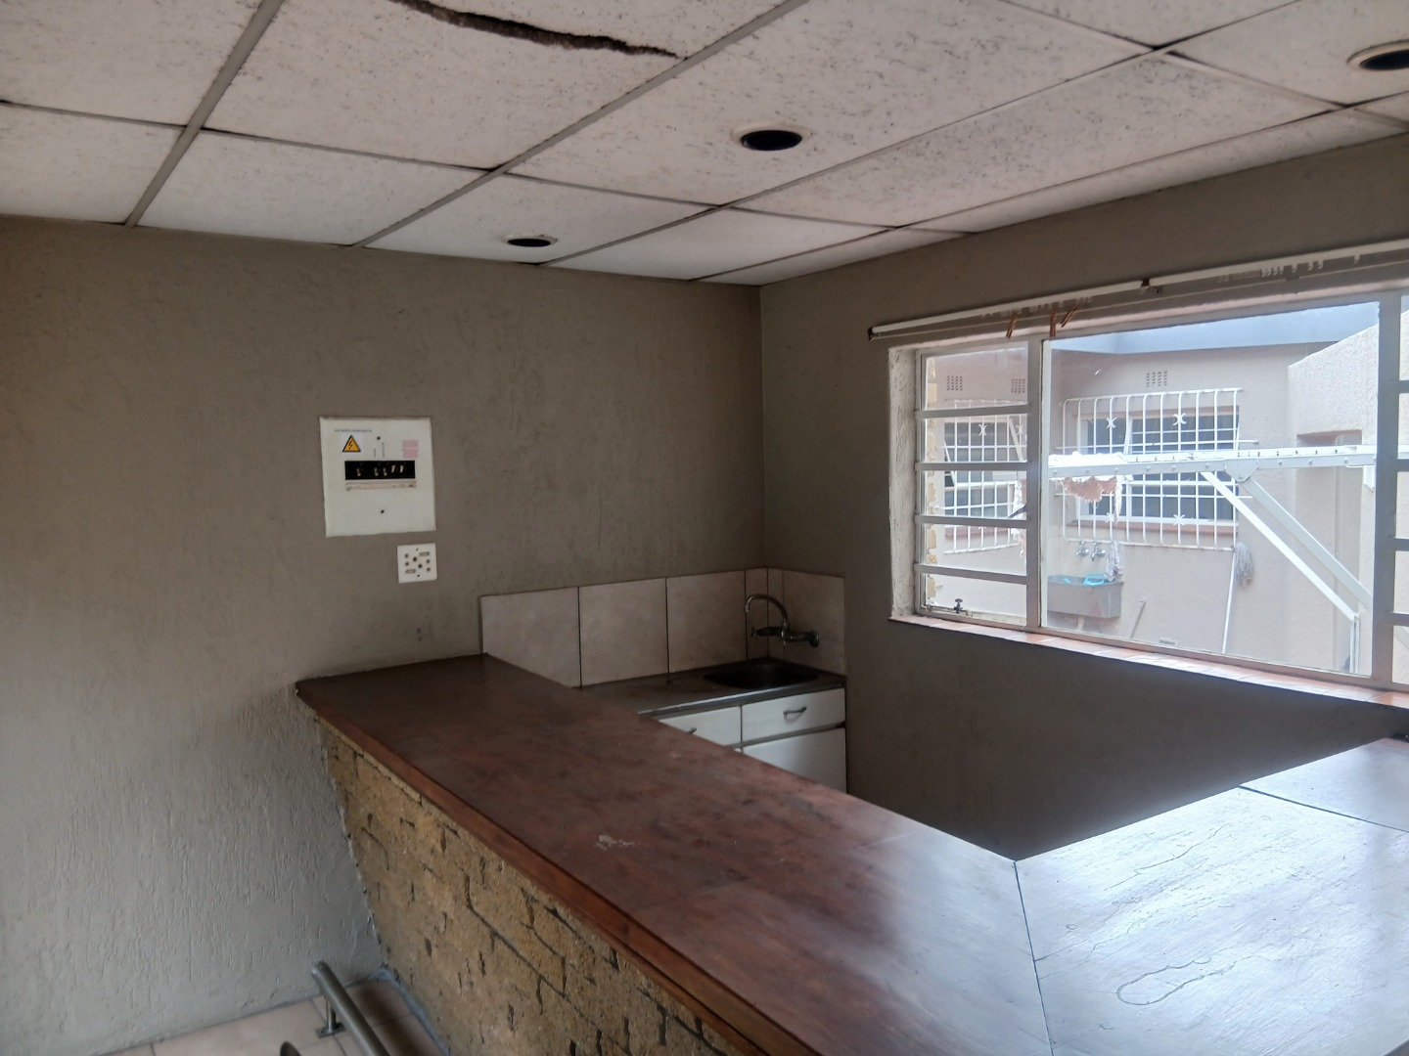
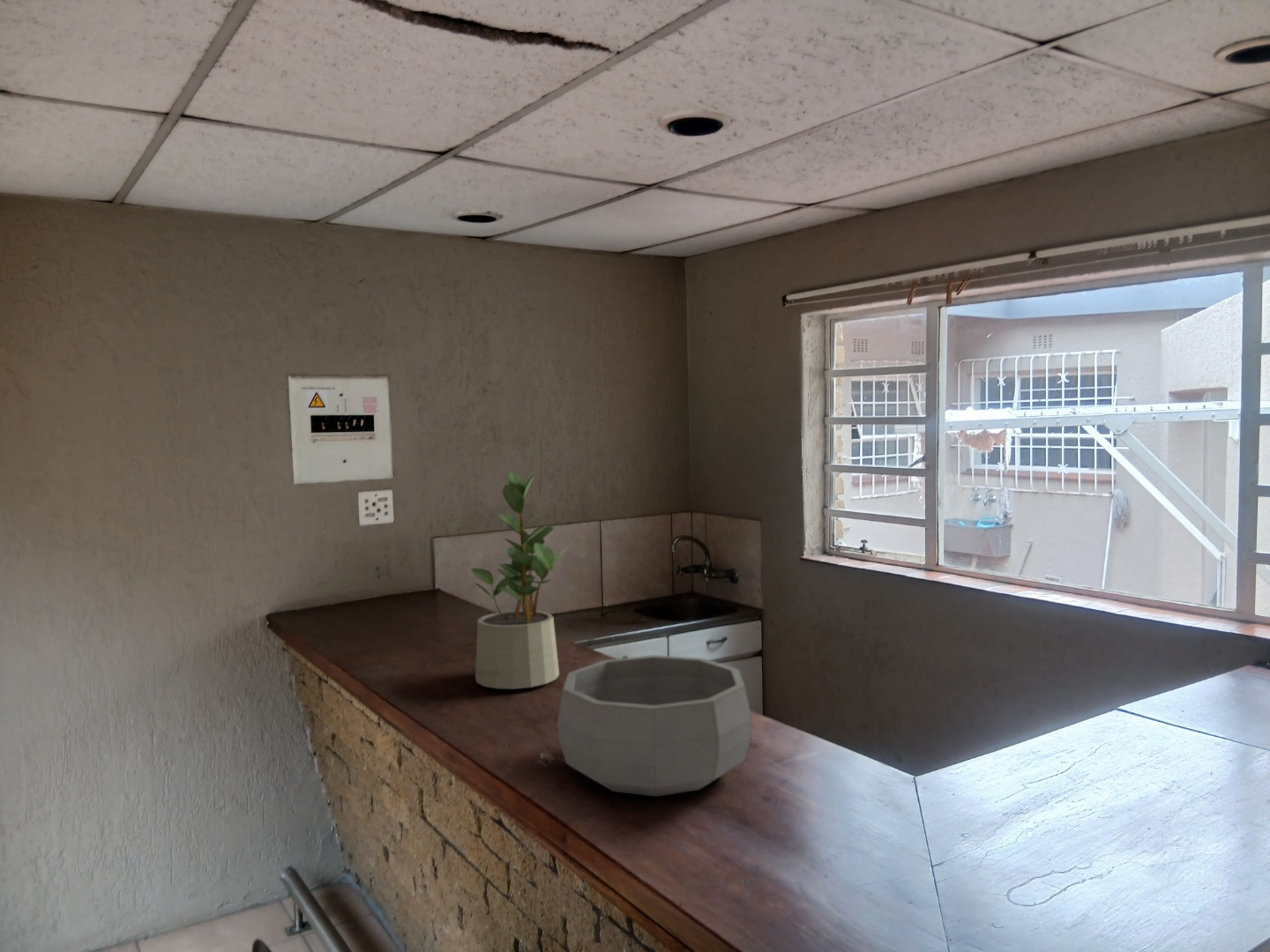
+ potted plant (517, 574)
+ decorative bowl (654, 723)
